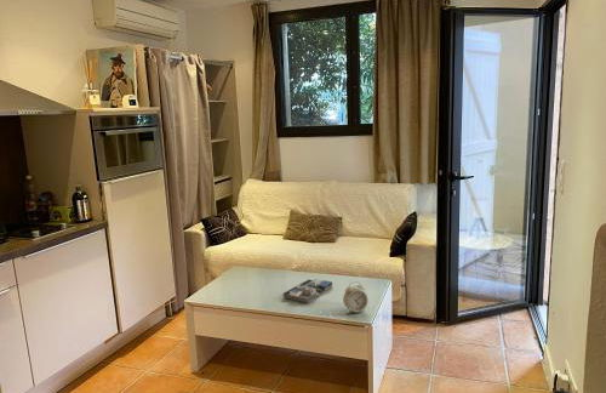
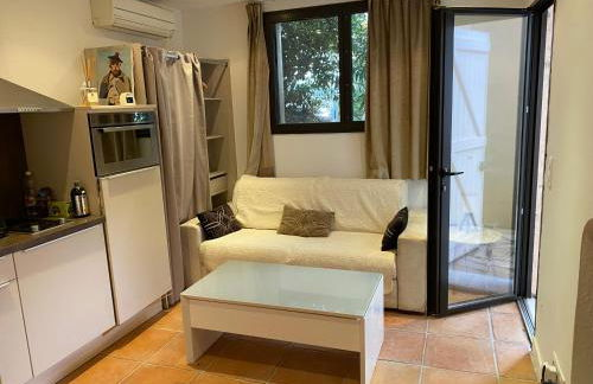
- alarm clock (355, 296)
- architectural model (308, 287)
